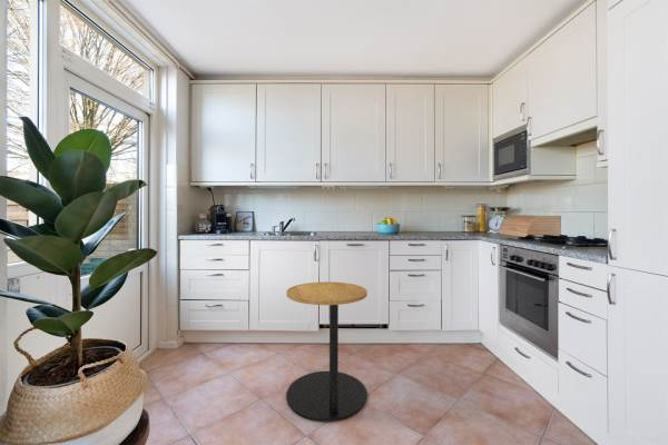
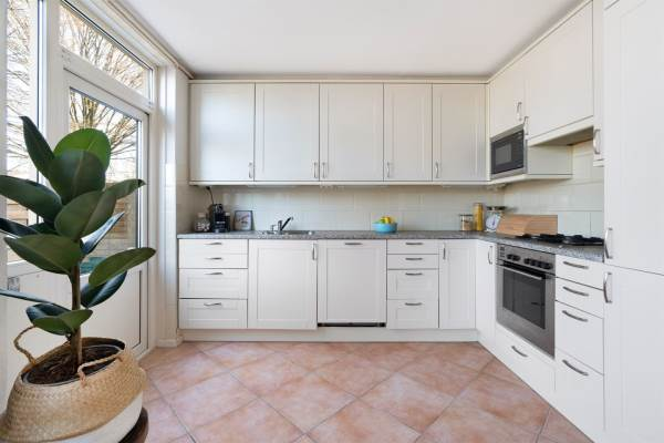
- side table (330, 342)
